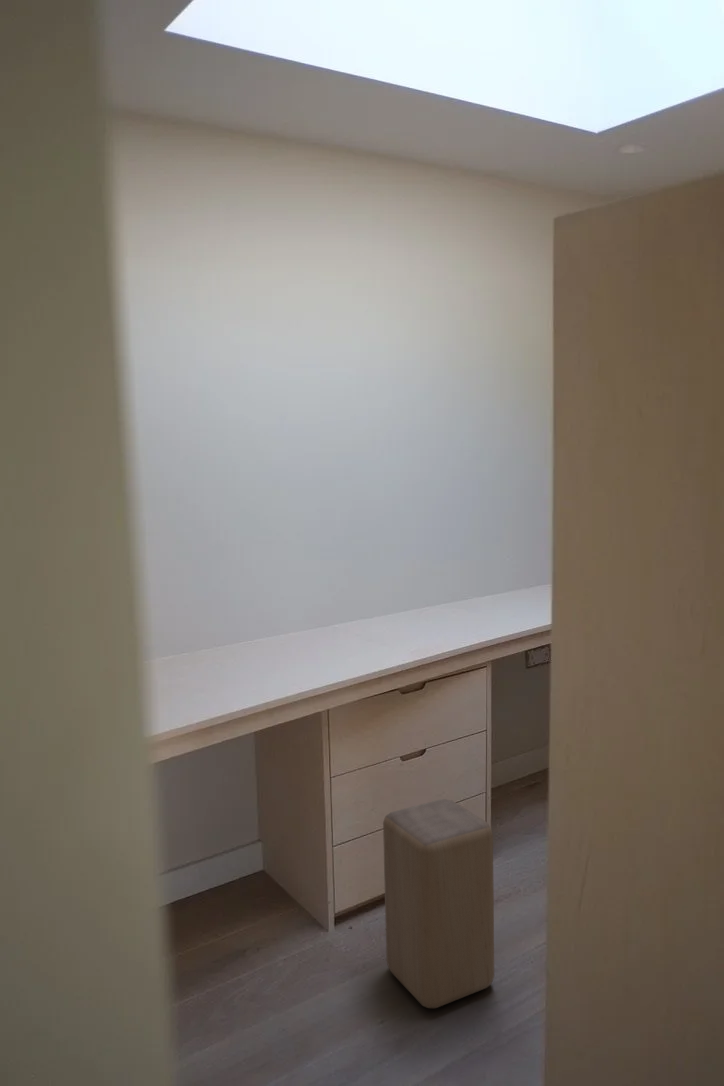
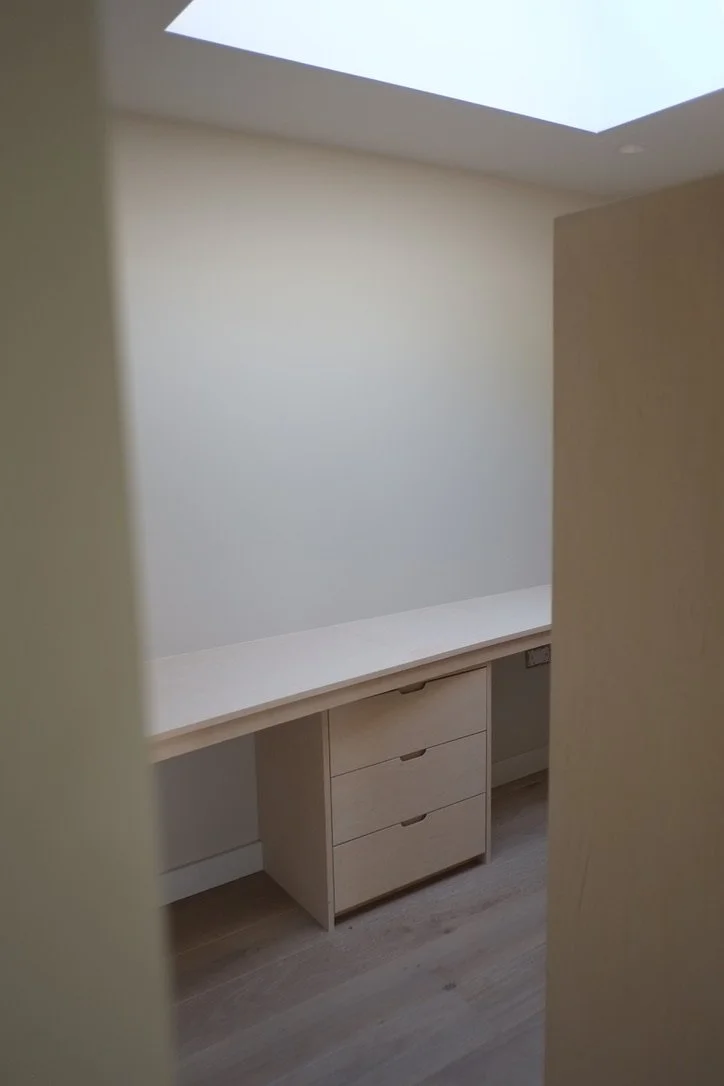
- stool (438, 898)
